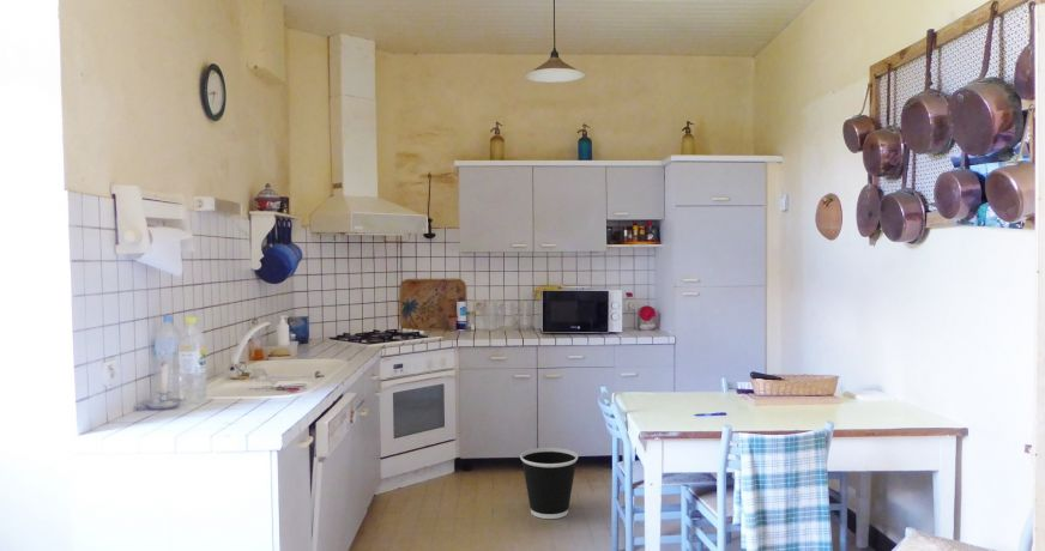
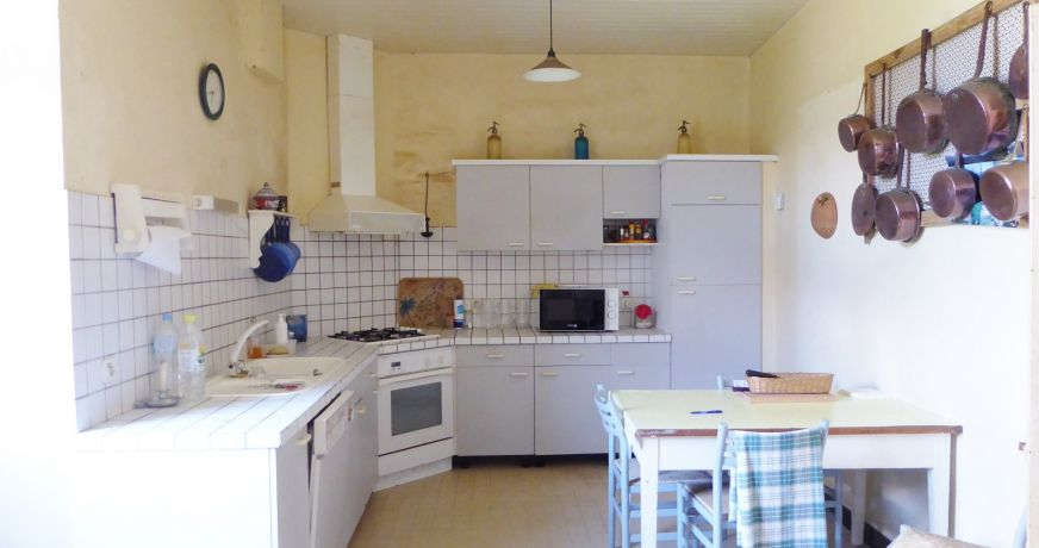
- wastebasket (549, 483)
